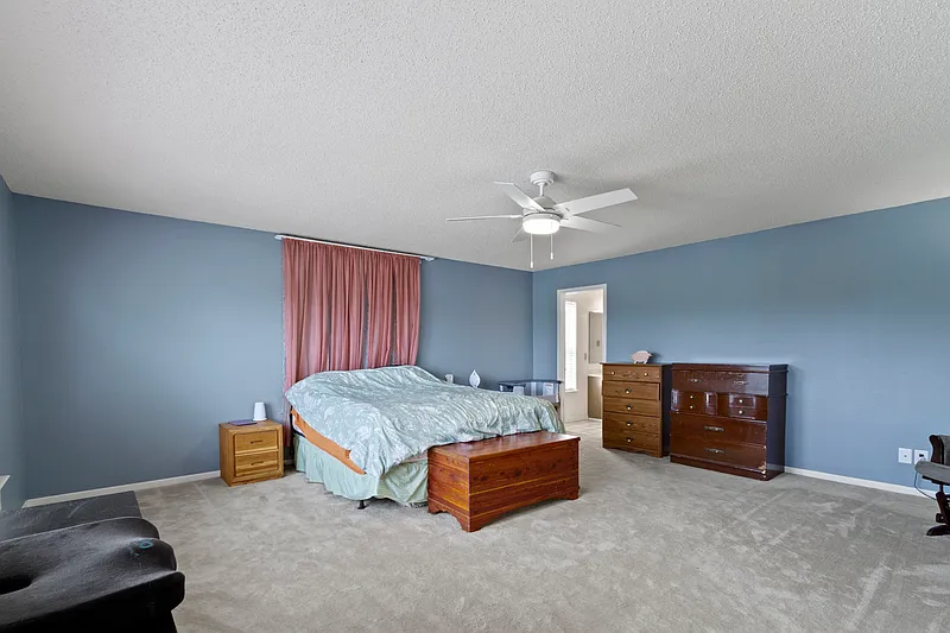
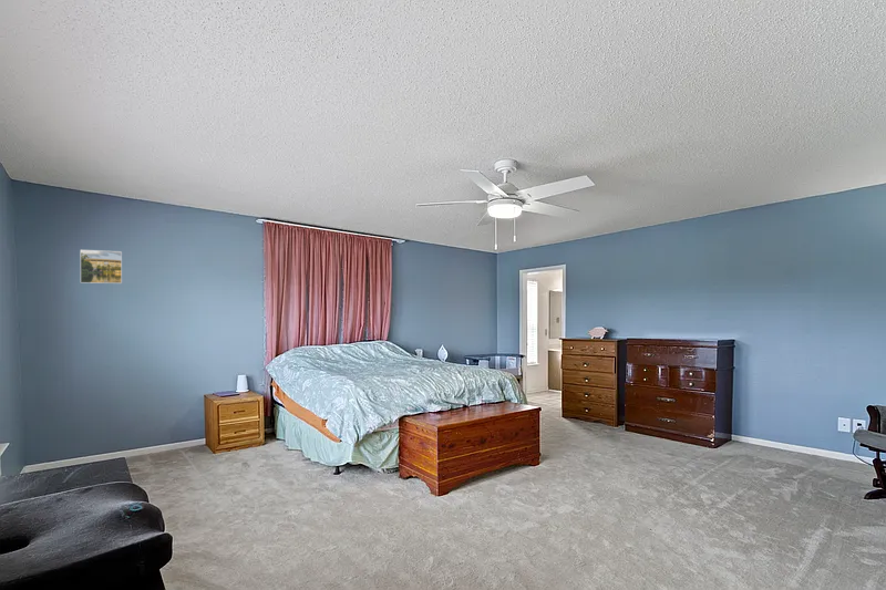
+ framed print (101, 267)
